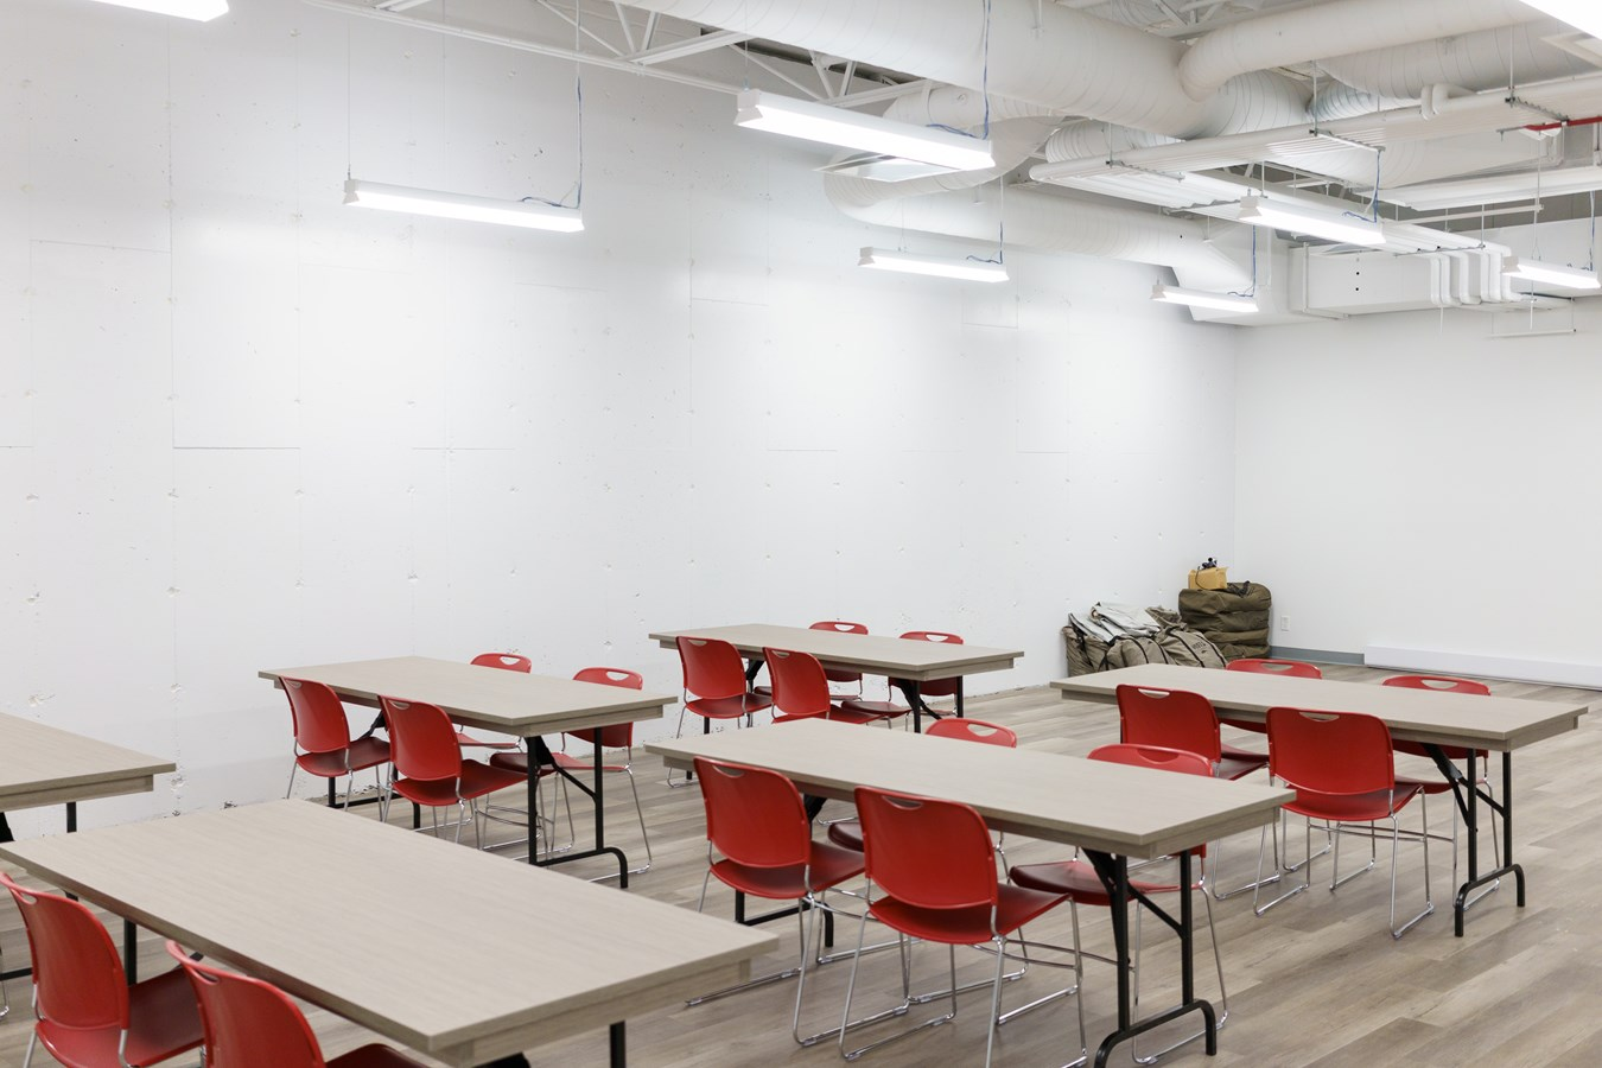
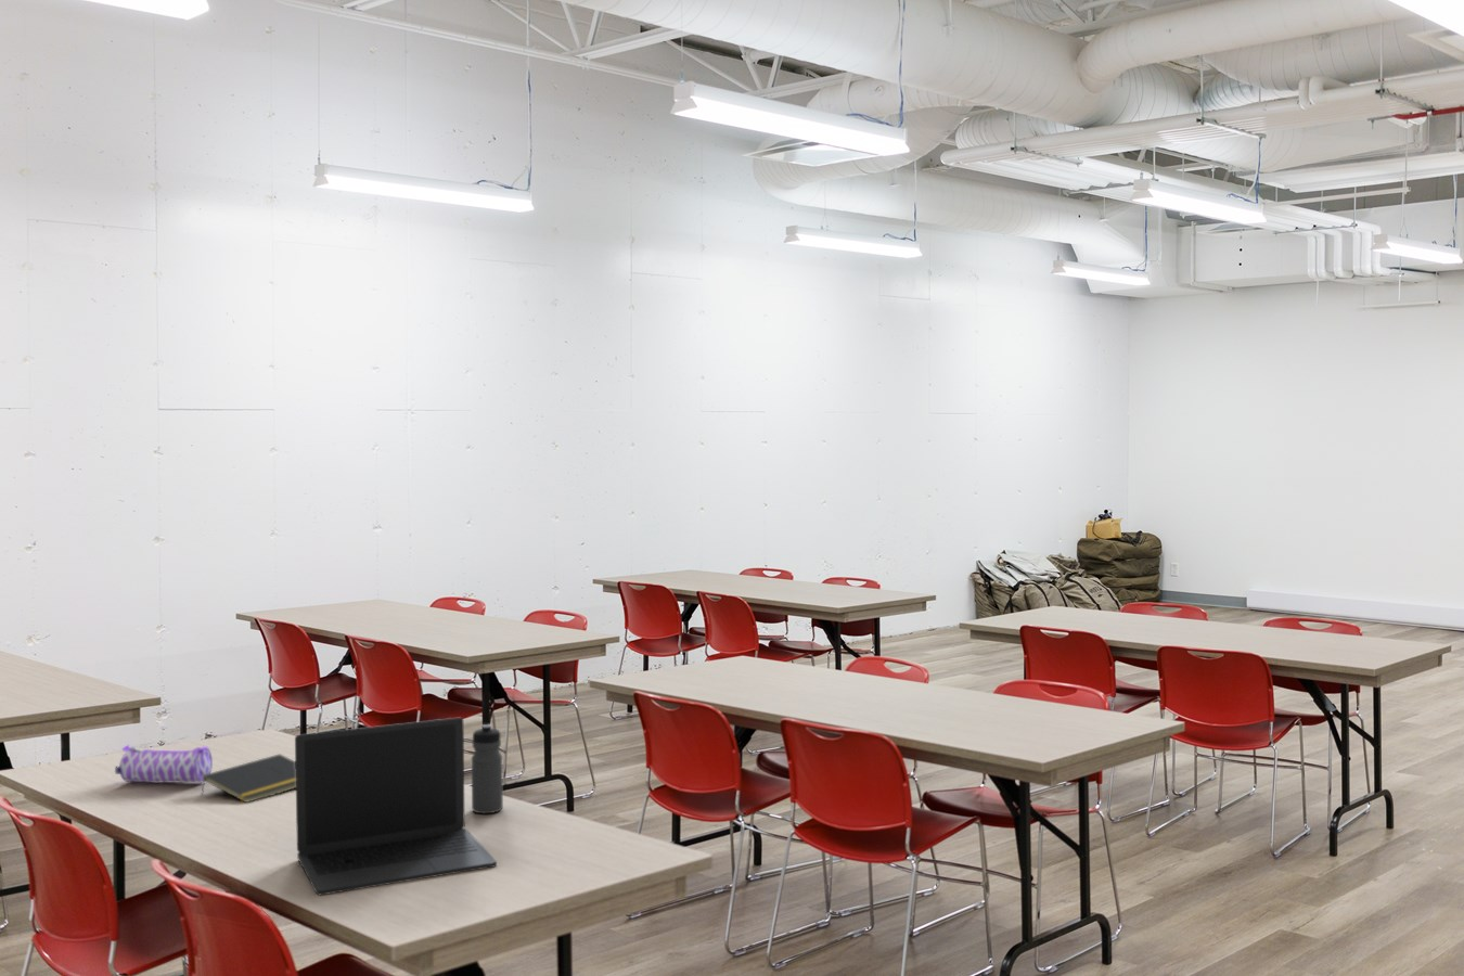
+ water bottle (487, 767)
+ pencil case (166, 762)
+ notepad (264, 778)
+ laptop (394, 801)
